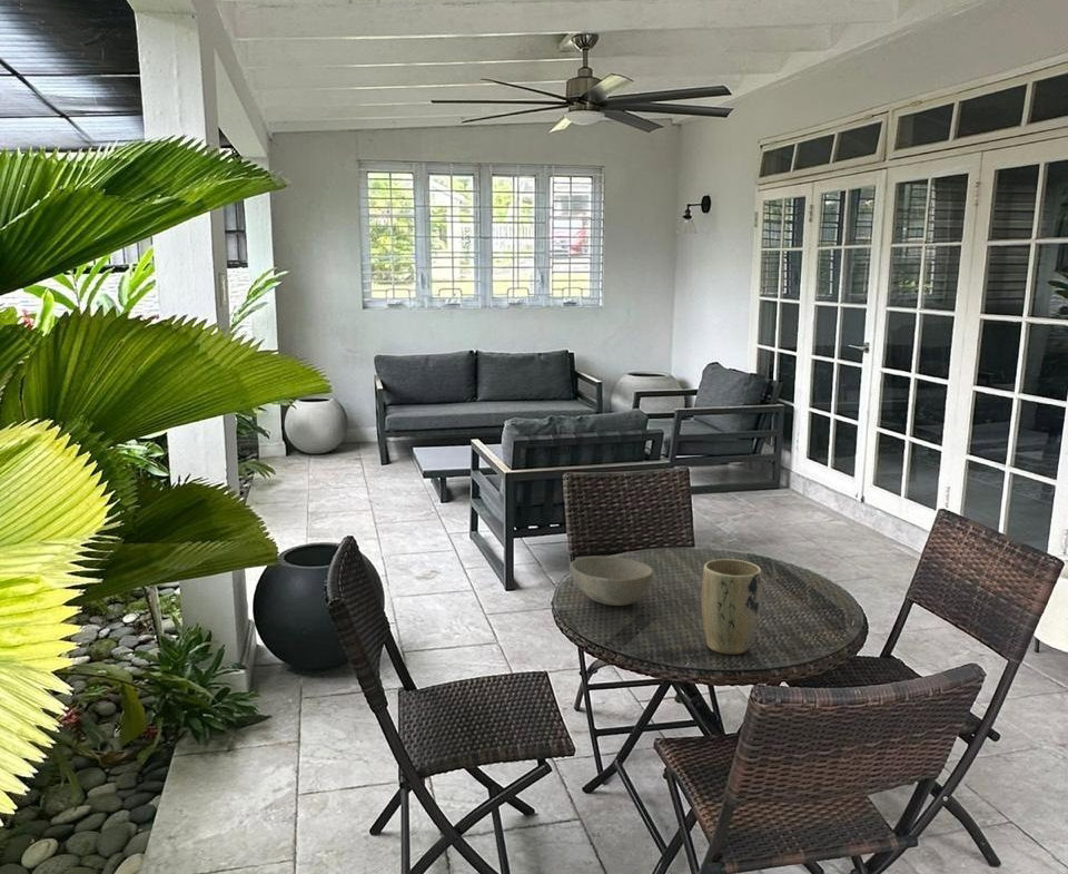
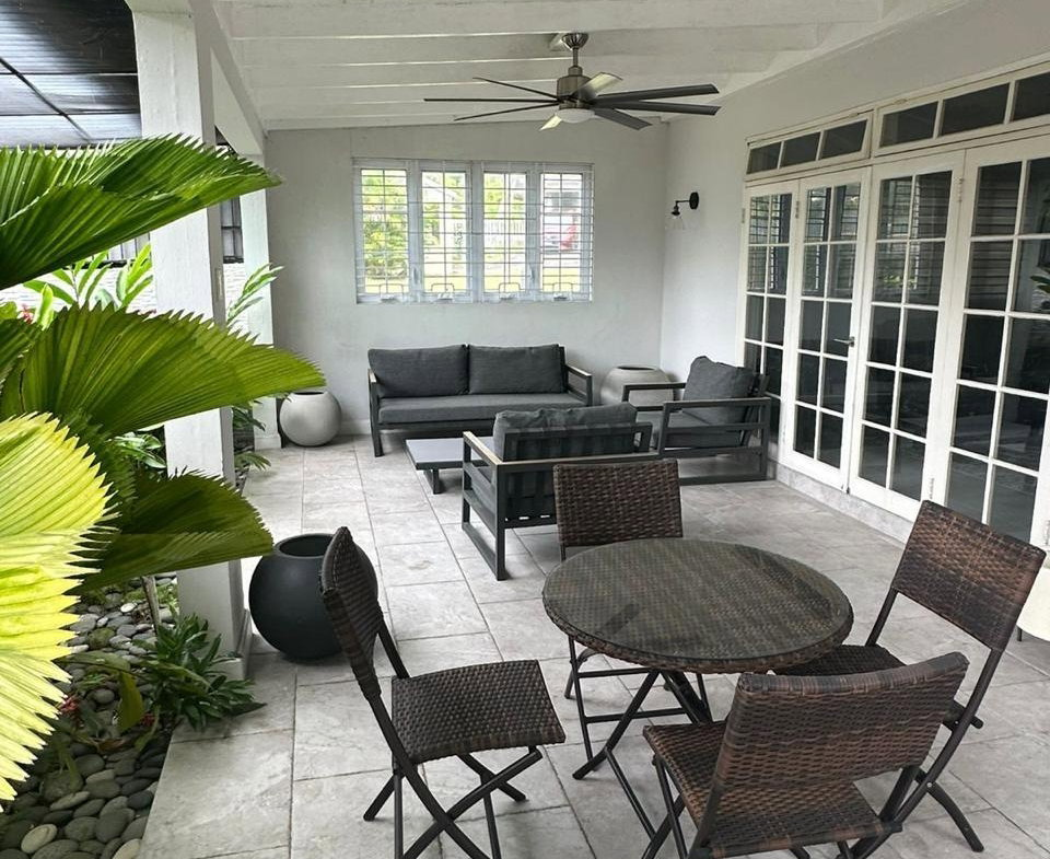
- plant pot (730, 607)
- bowl (610, 582)
